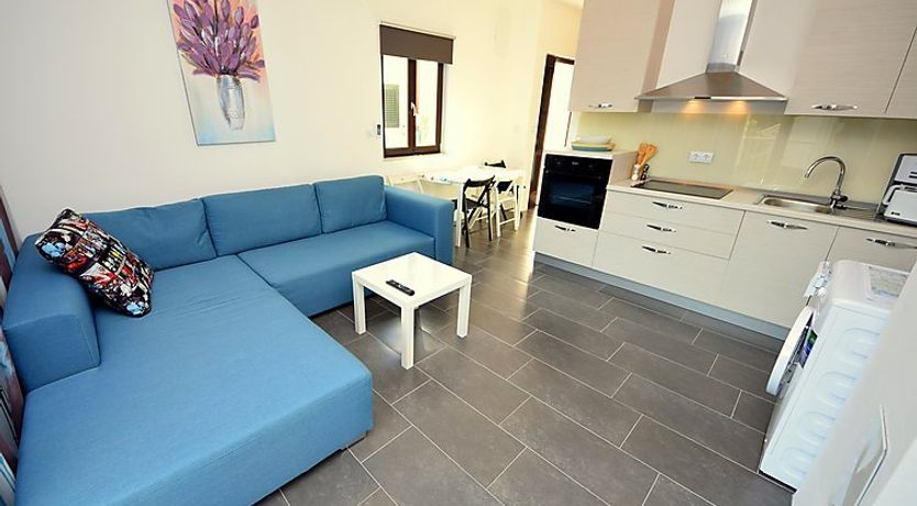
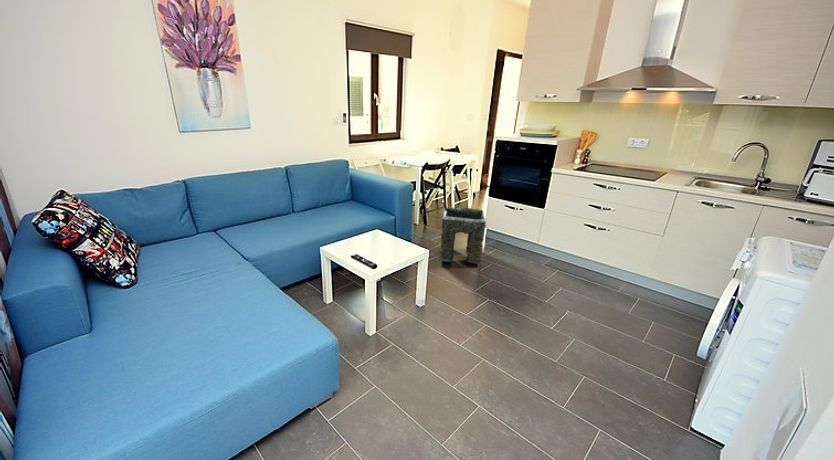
+ stone arch (462, 232)
